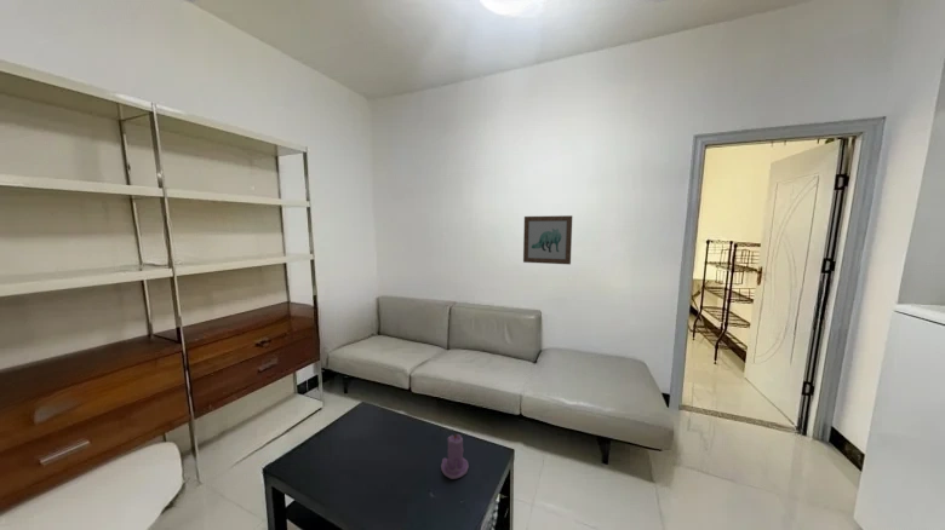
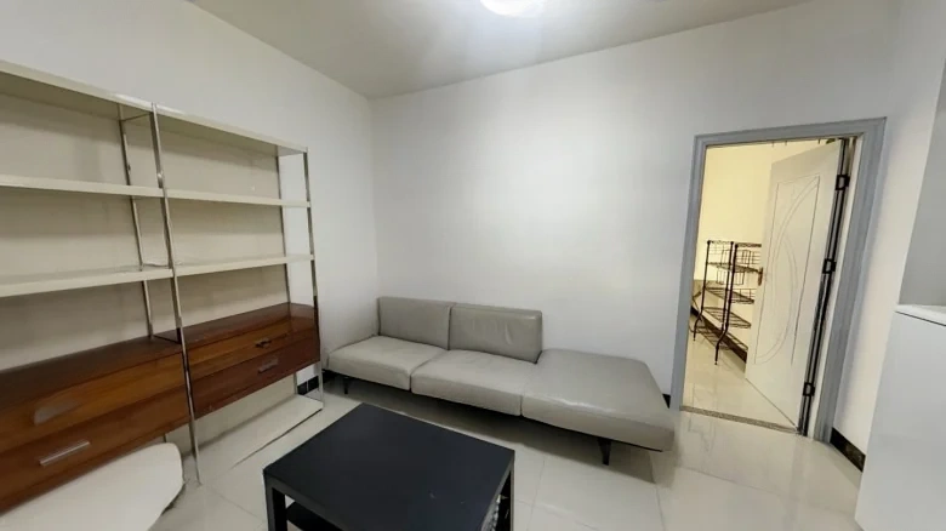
- wall art (546, 240)
- candle (454, 450)
